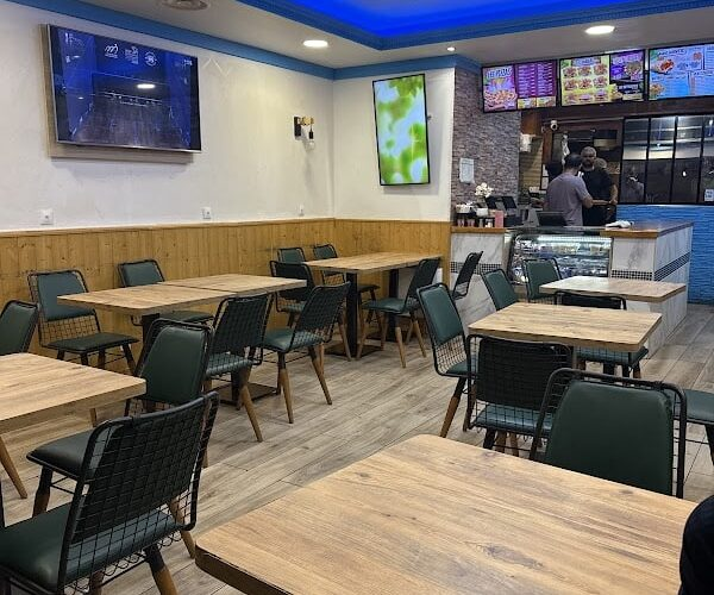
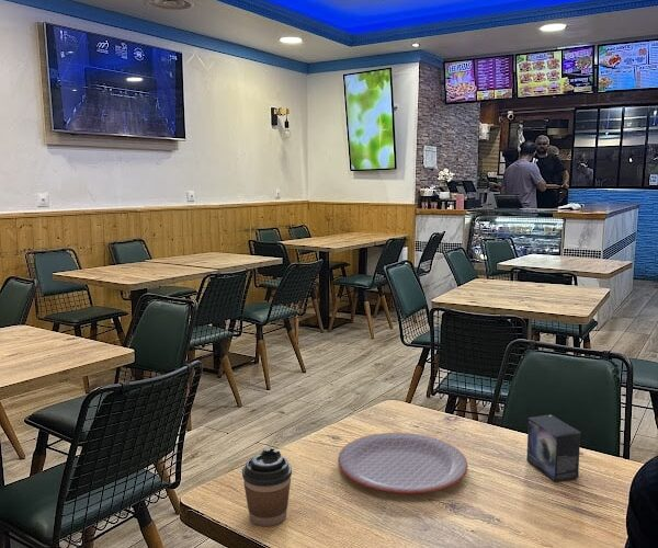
+ small box (552, 446)
+ plate (401, 464)
+ coffee cup (266, 486)
